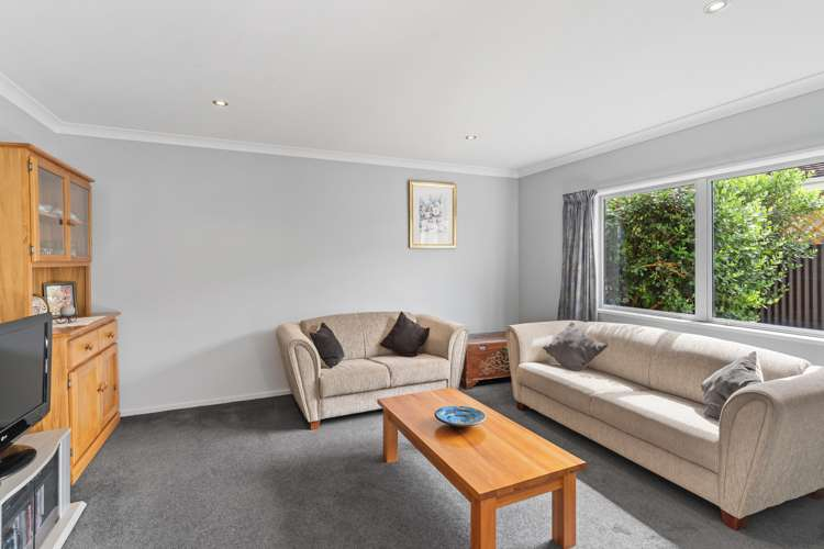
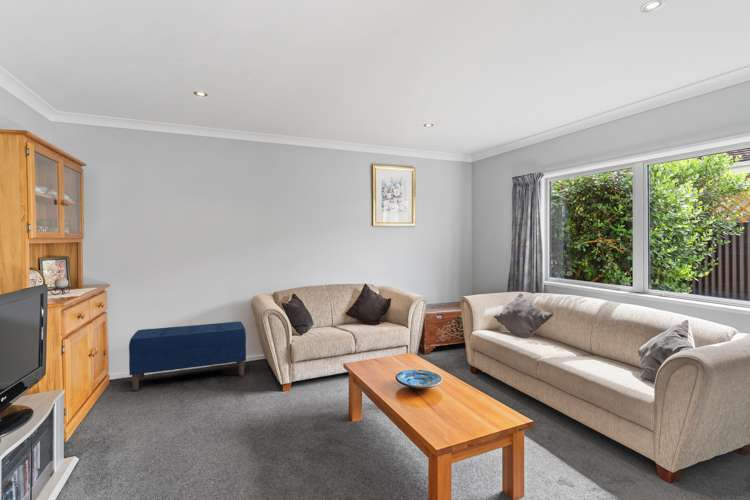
+ bench (191, 352)
